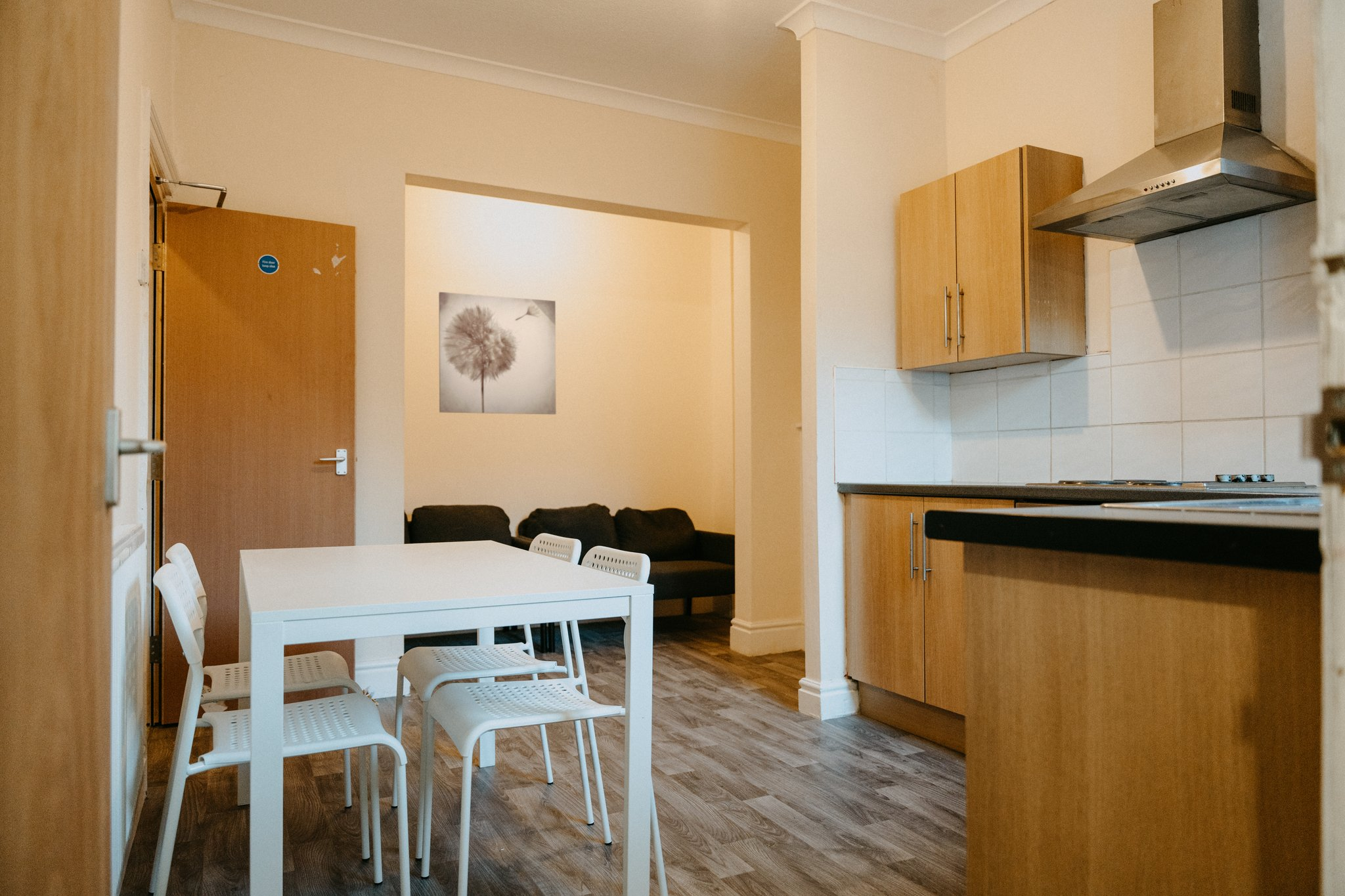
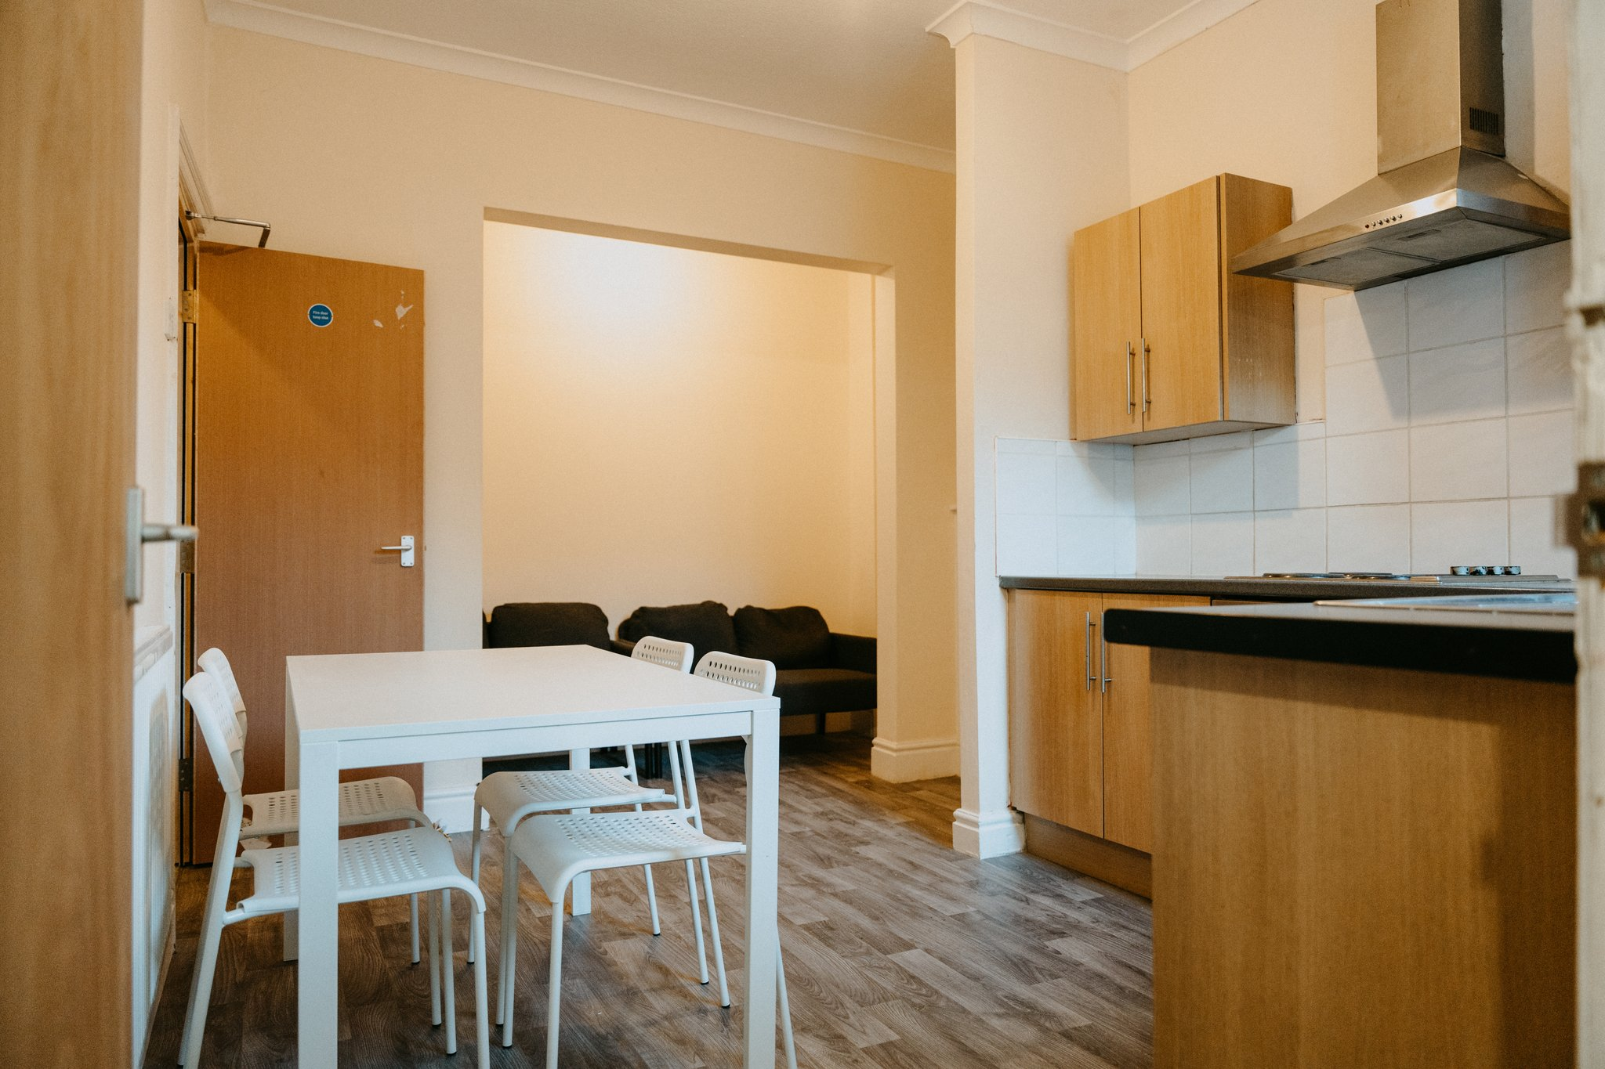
- wall art (498, 354)
